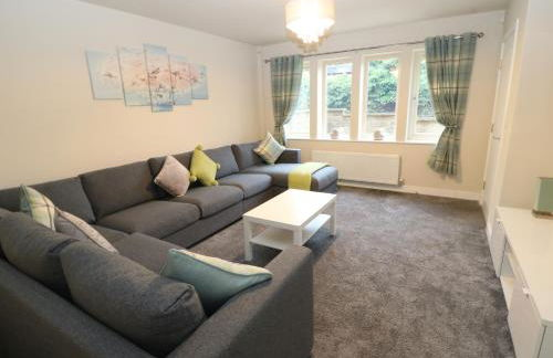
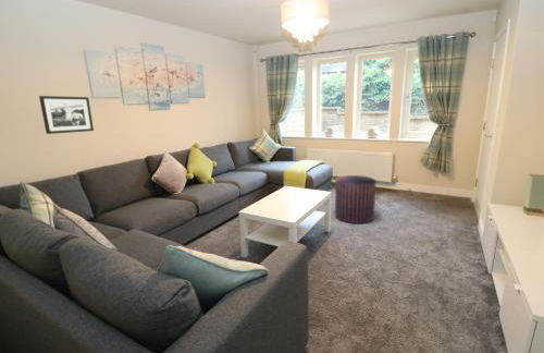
+ stool (355, 198)
+ picture frame (67, 114)
